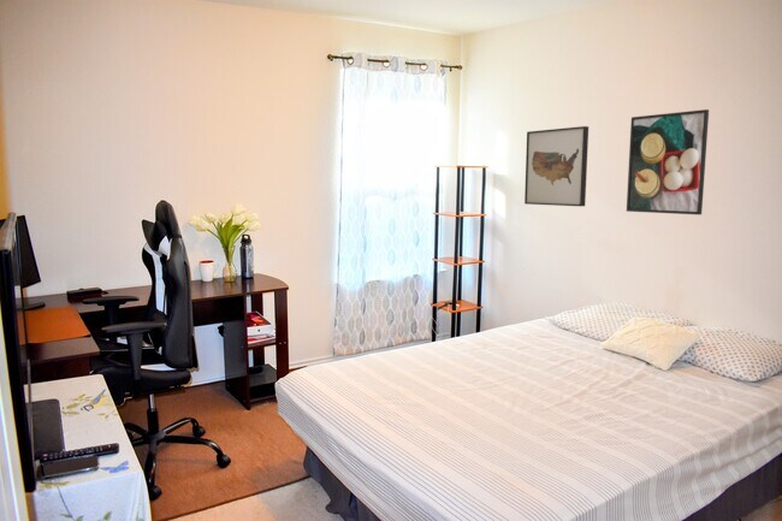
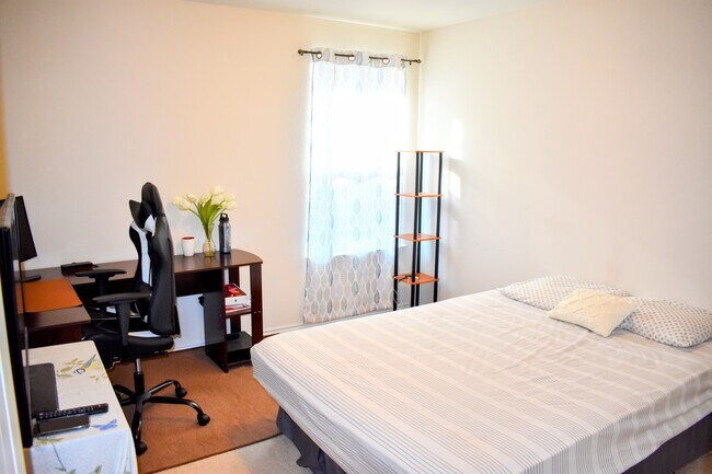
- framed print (664, 164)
- wall art (555, 167)
